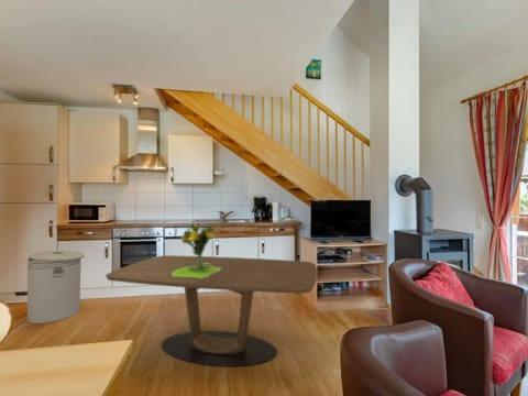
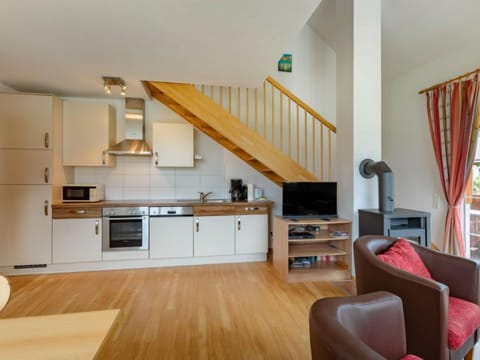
- dining table (222, 289)
- bouquet (199, 243)
- can (56, 283)
